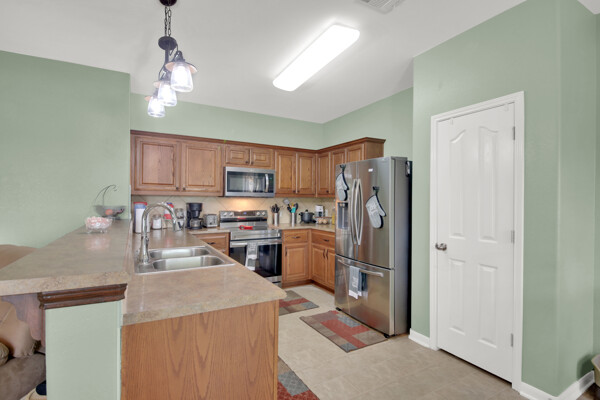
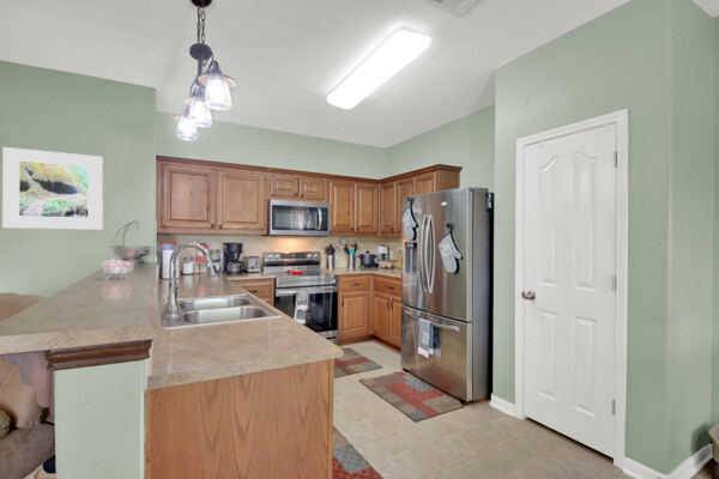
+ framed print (55, 190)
